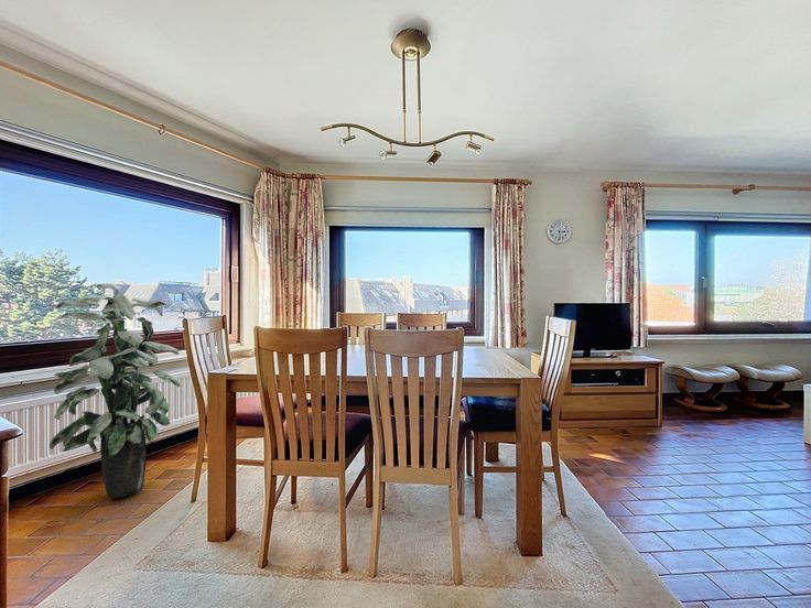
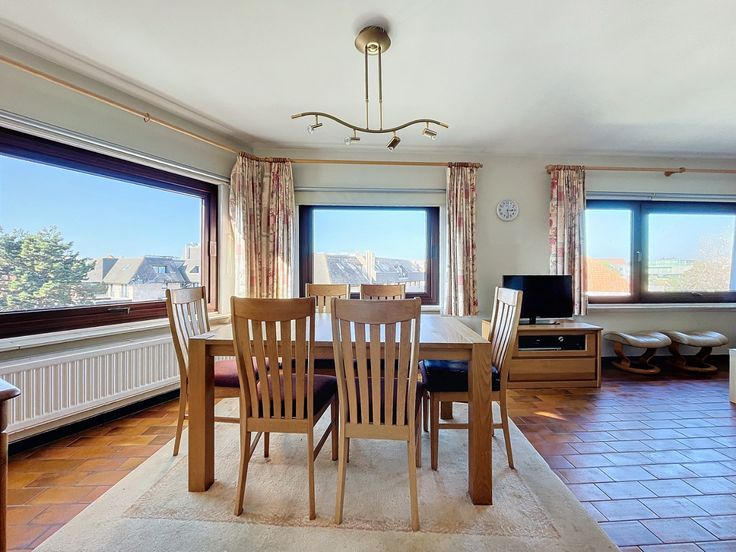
- indoor plant (116, 388)
